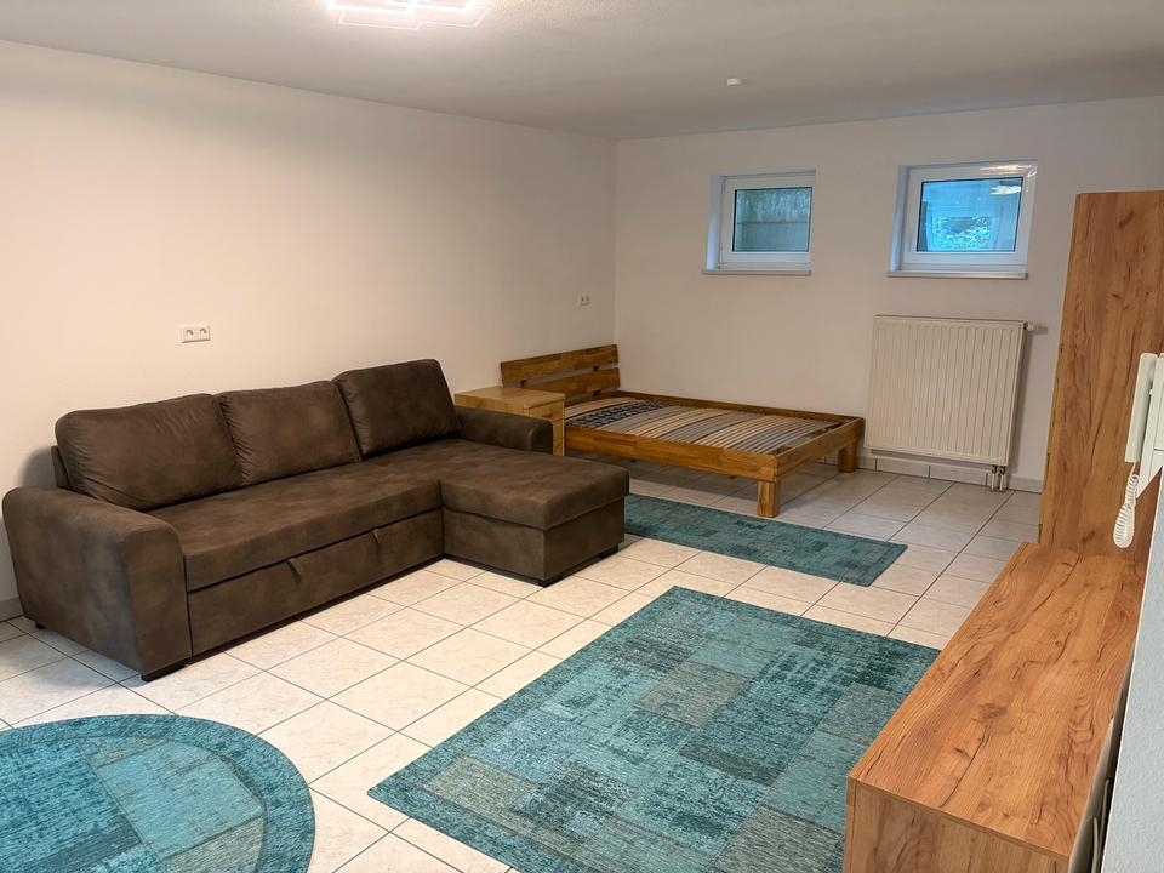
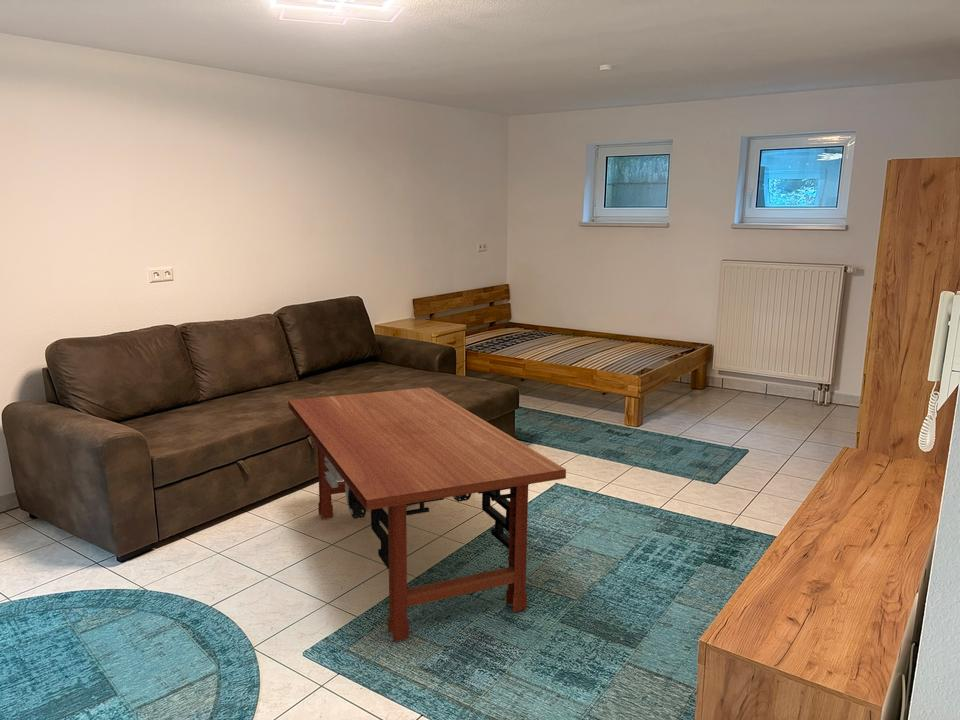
+ coffee table (406, 493)
